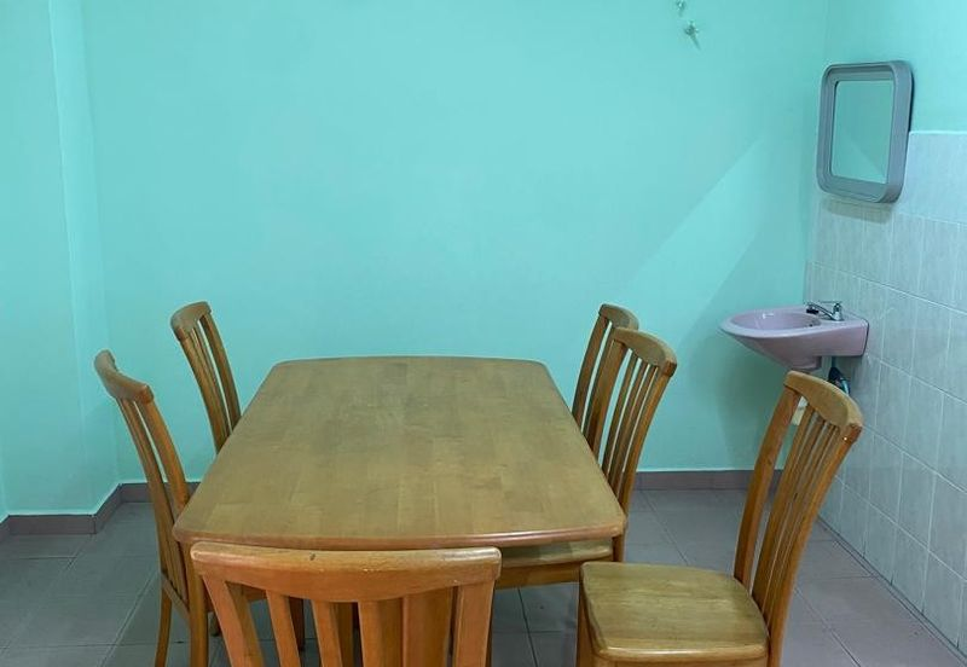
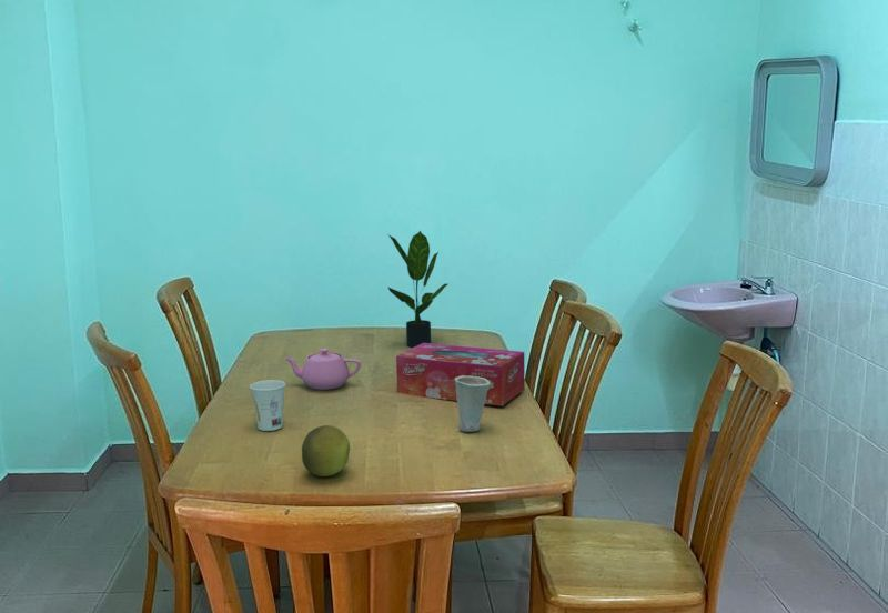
+ teapot (322, 366)
+ potted plant (414, 290)
+ cup (473, 404)
+ fruit (325, 450)
+ cup (269, 405)
+ tissue box (461, 372)
